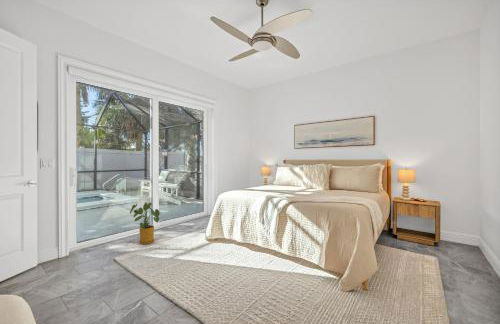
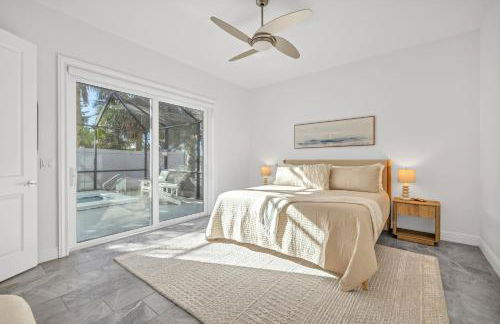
- house plant (145, 223)
